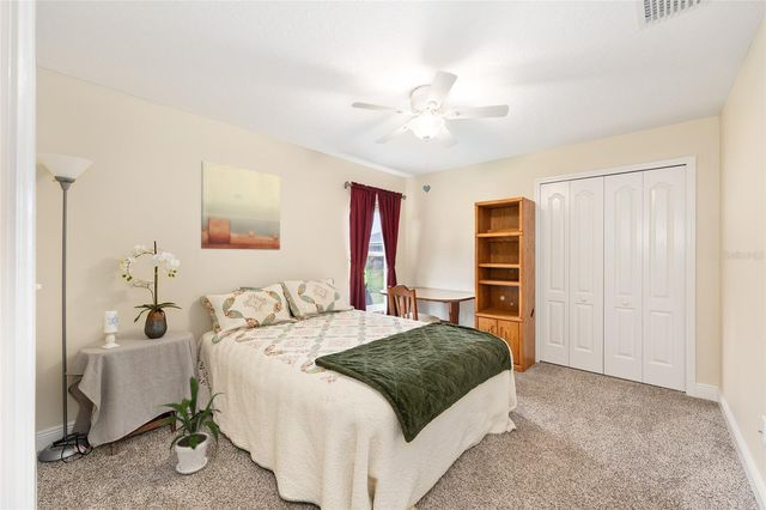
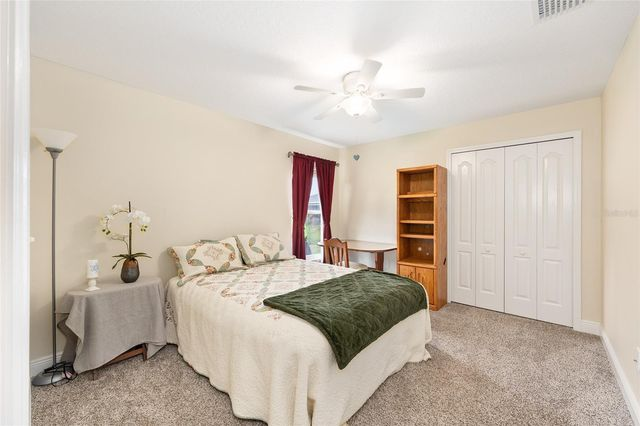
- wall art (243, 208)
- house plant (190, 425)
